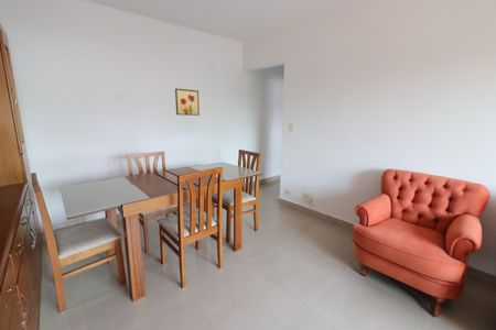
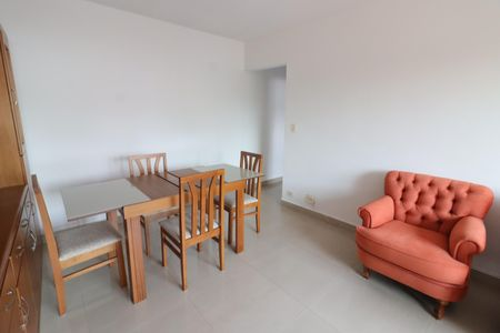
- wall art (187, 102)
